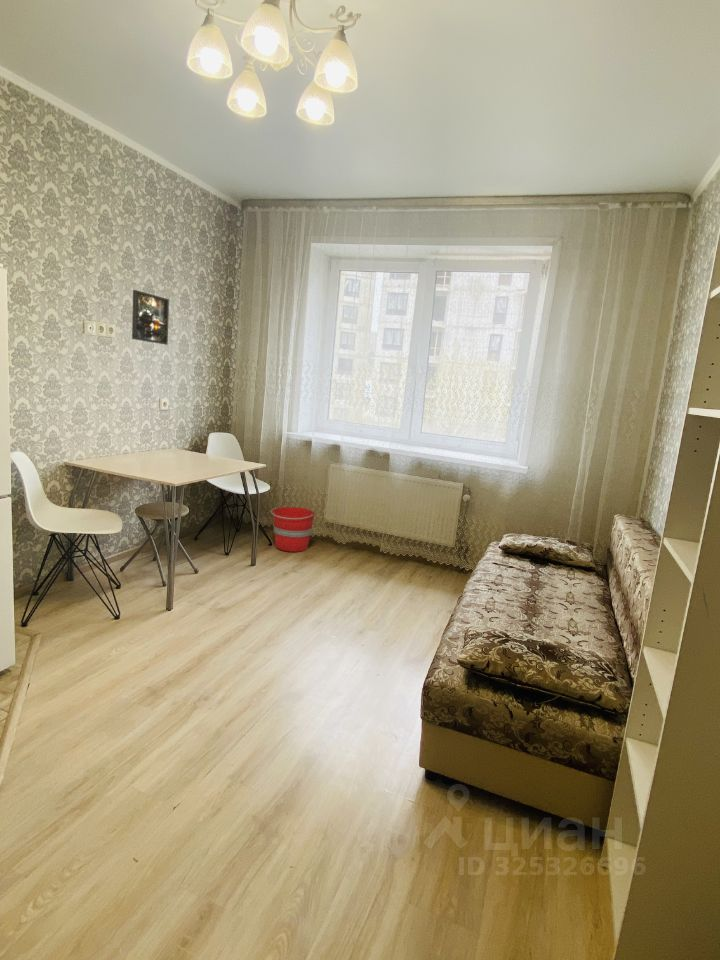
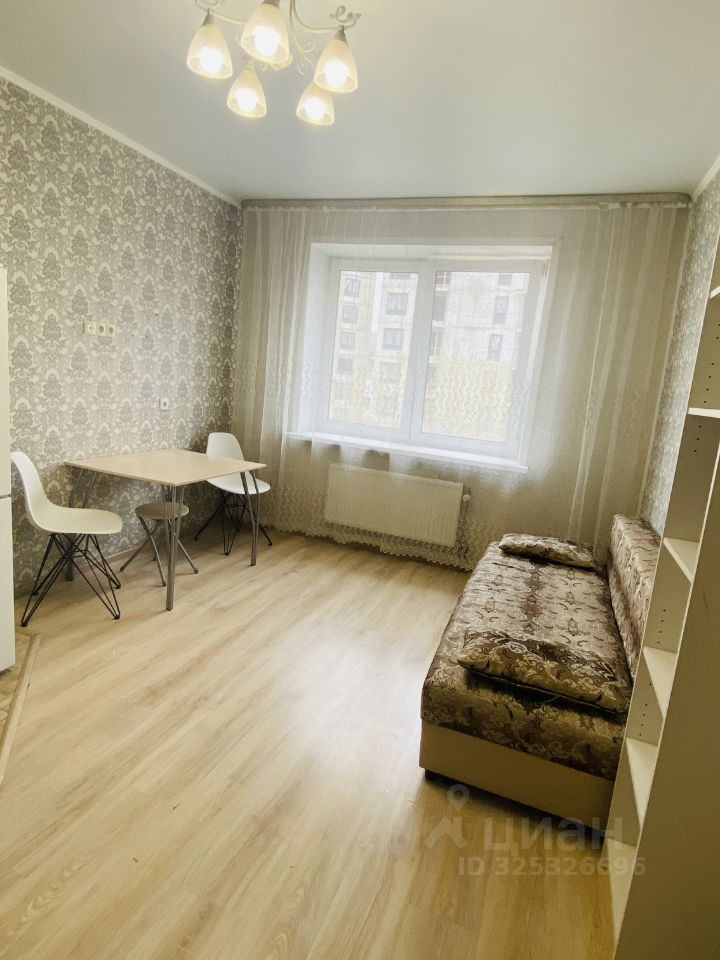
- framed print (151, 318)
- bucket (292, 528)
